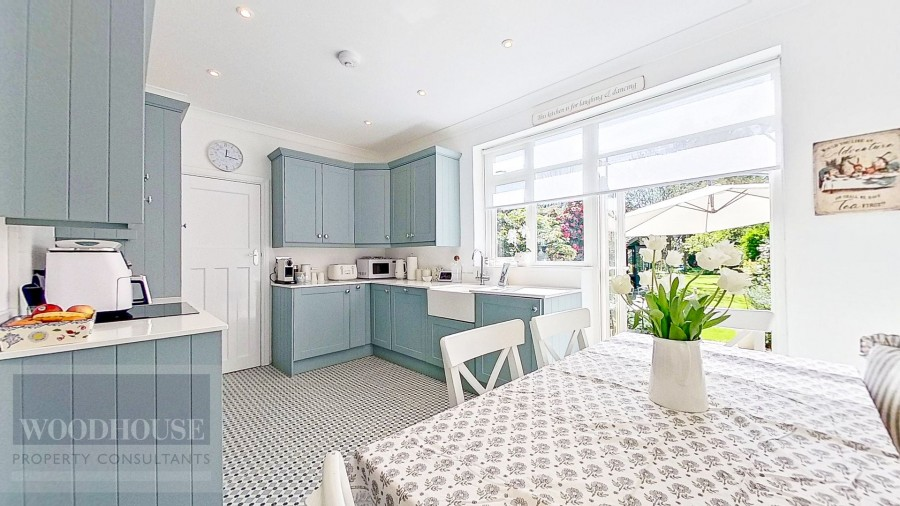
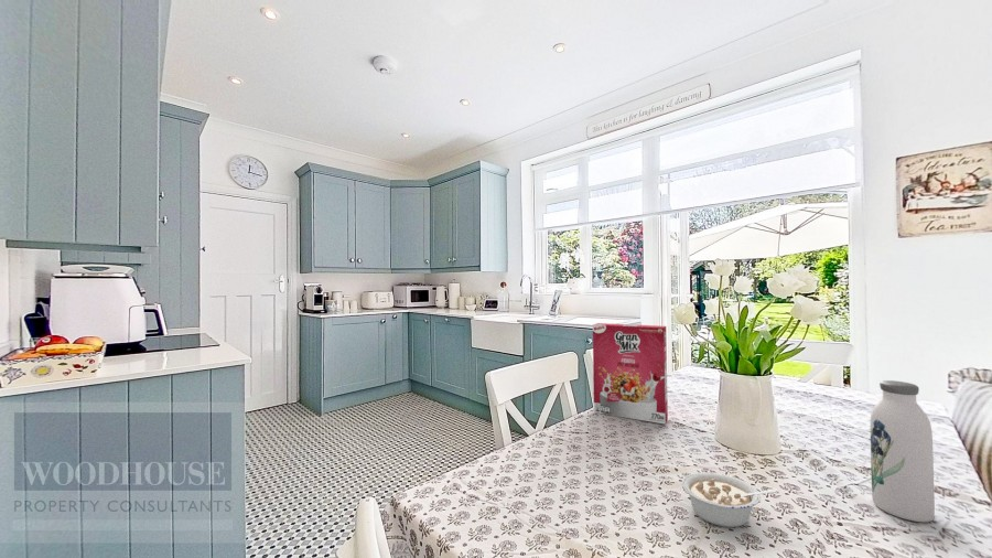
+ cereal box (628, 369)
+ water bottle (899, 446)
+ legume (722, 497)
